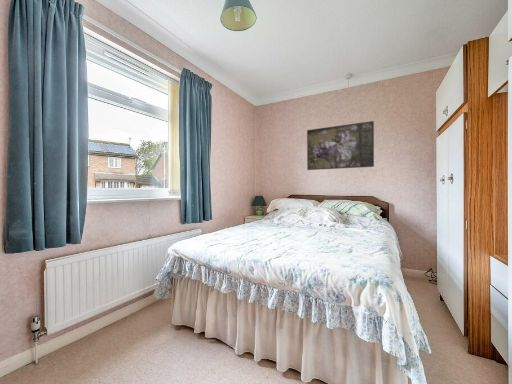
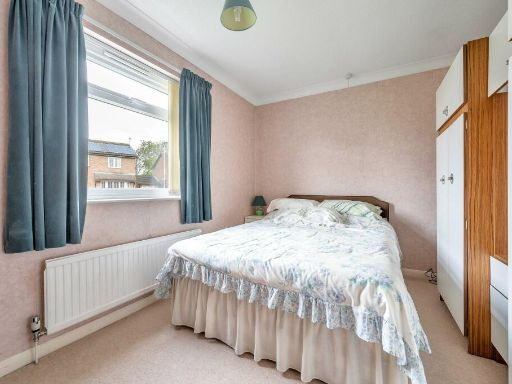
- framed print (338, 147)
